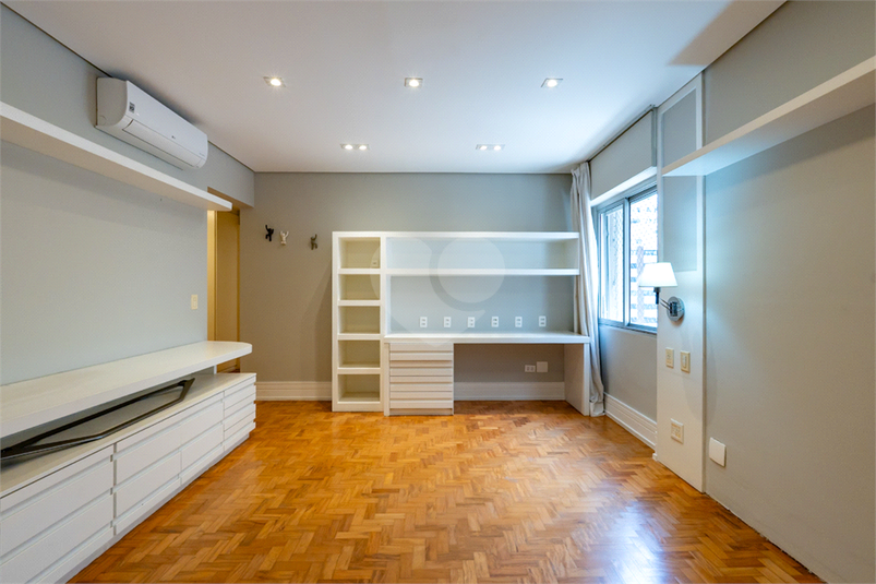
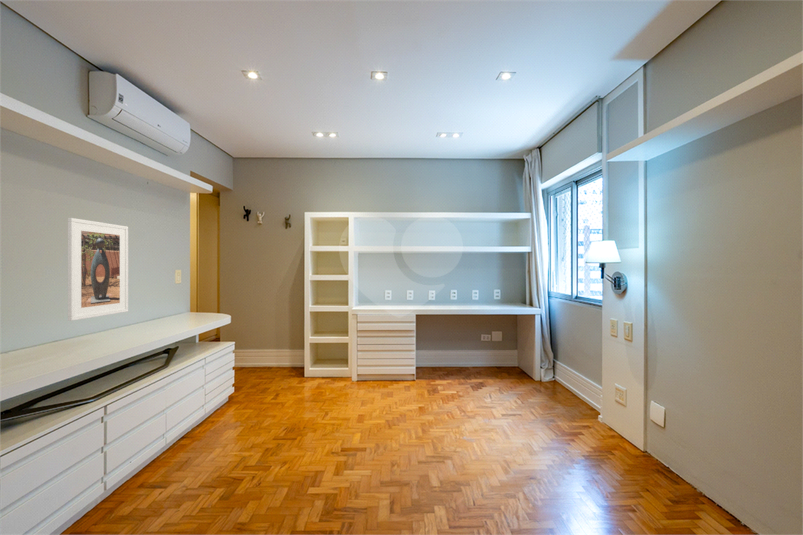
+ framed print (100, 269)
